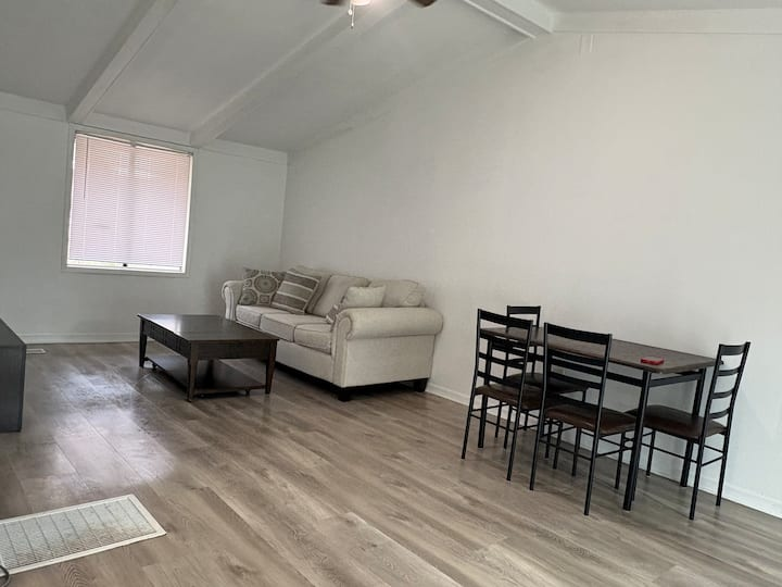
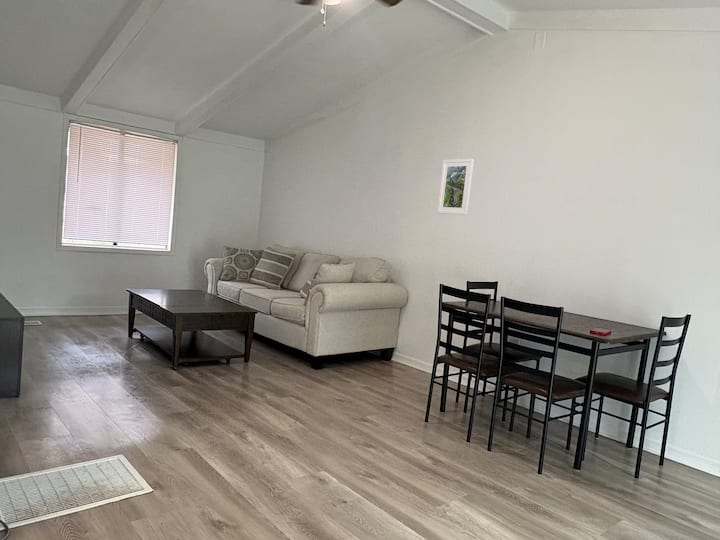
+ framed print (455, 186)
